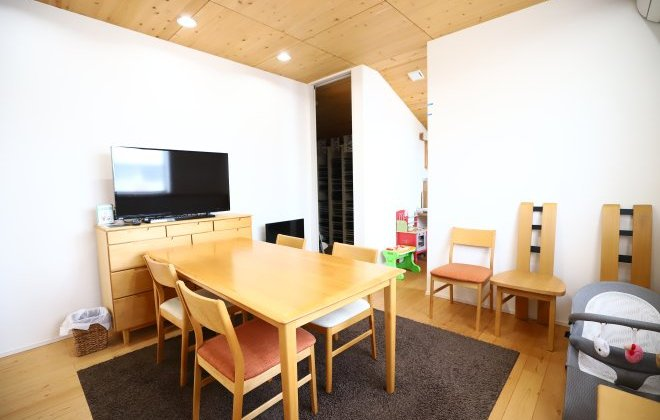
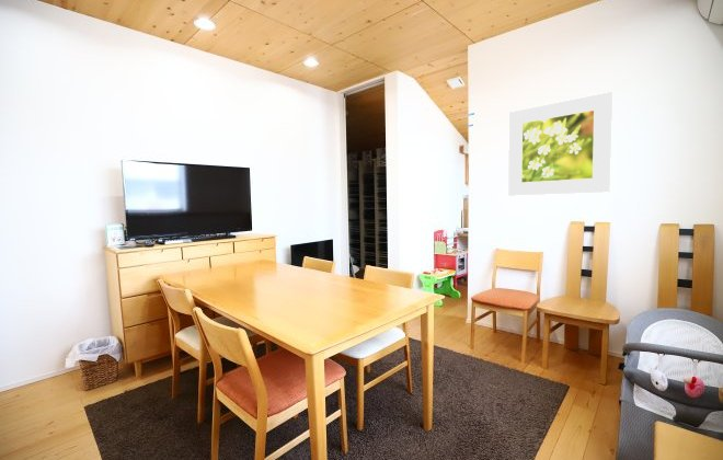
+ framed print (555, 149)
